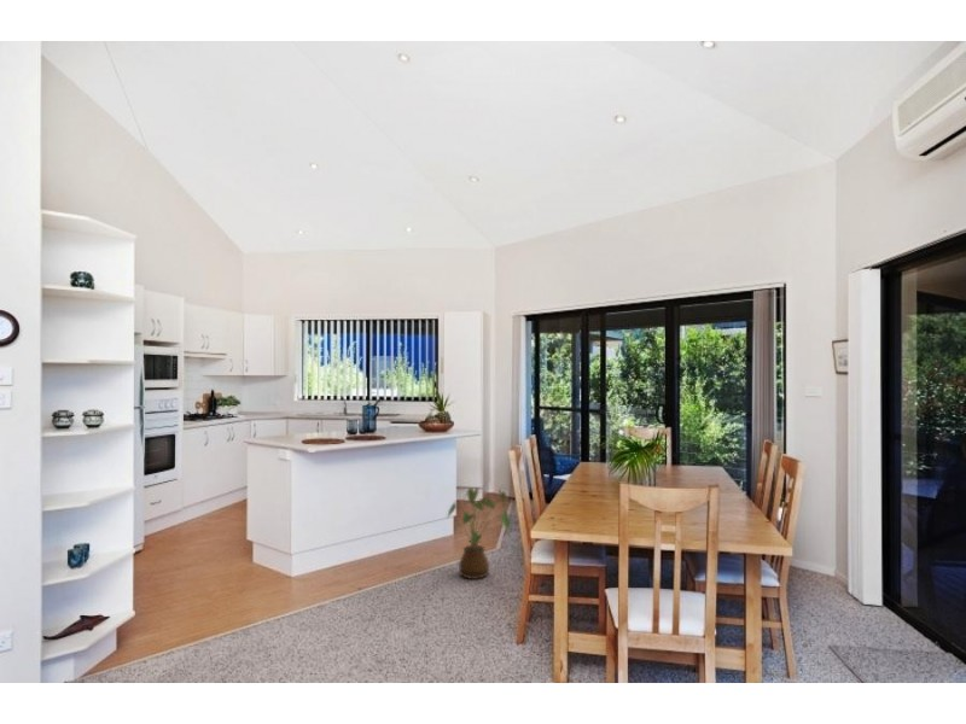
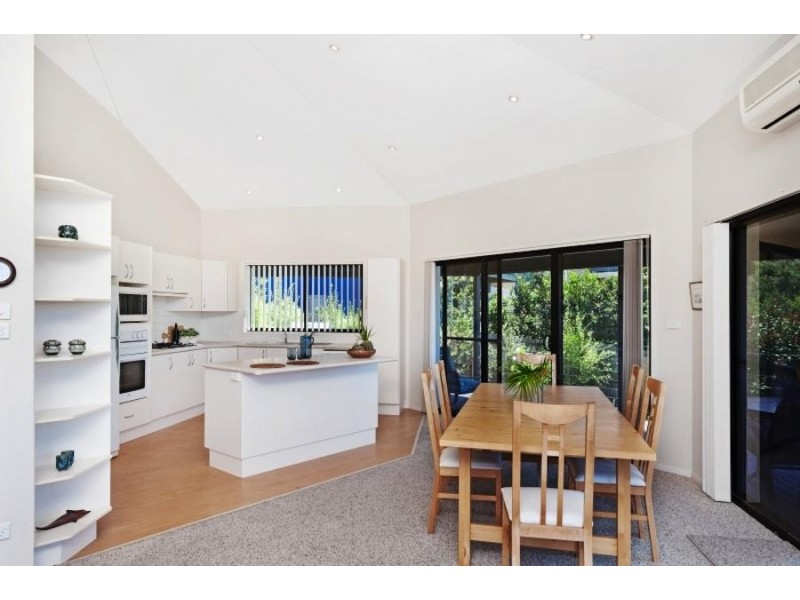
- house plant (481, 533)
